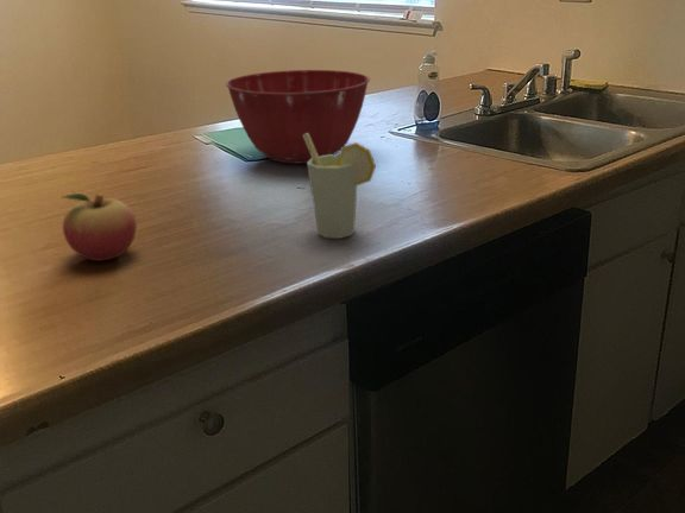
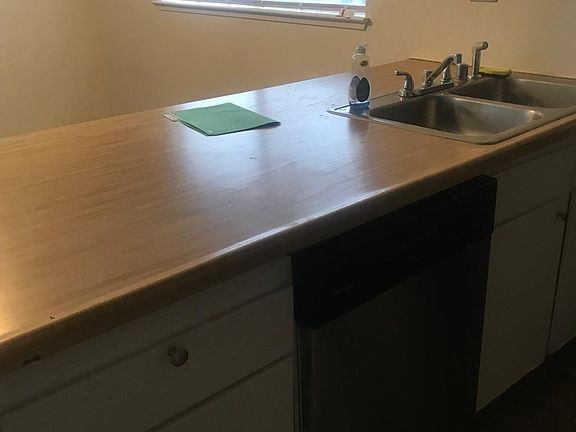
- mixing bowl (300, 118)
- cup (339, 185)
- fruit (99, 222)
